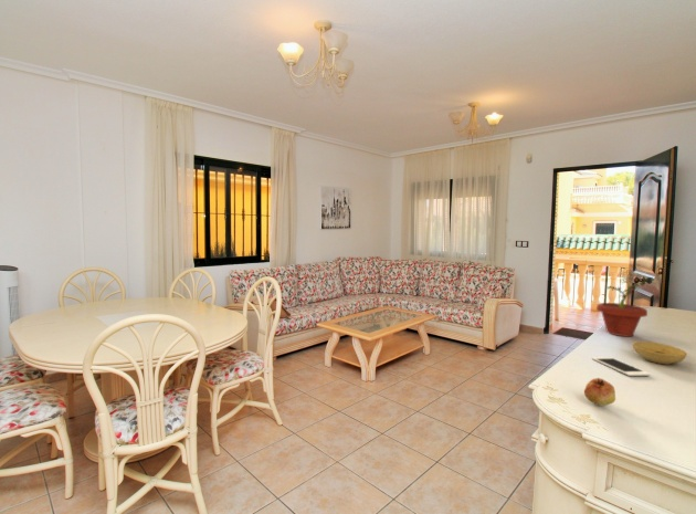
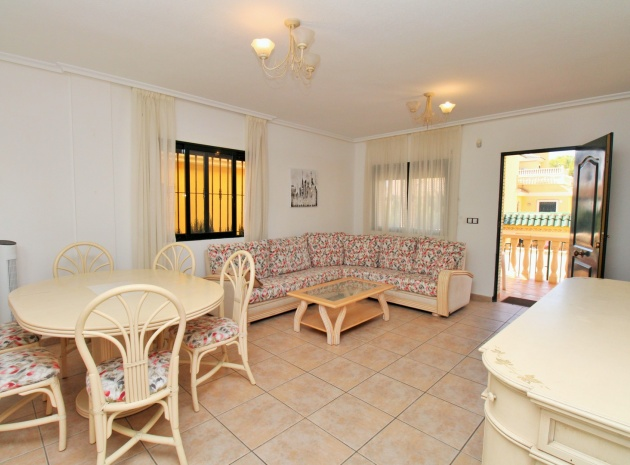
- potted plant (623, 302)
- cell phone (619, 366)
- bowl (657, 354)
- fruit (600, 390)
